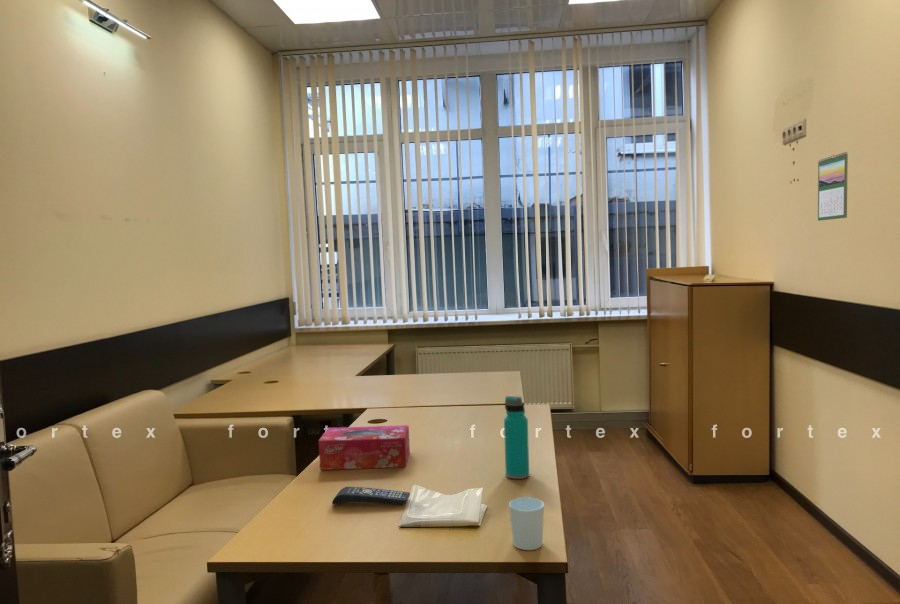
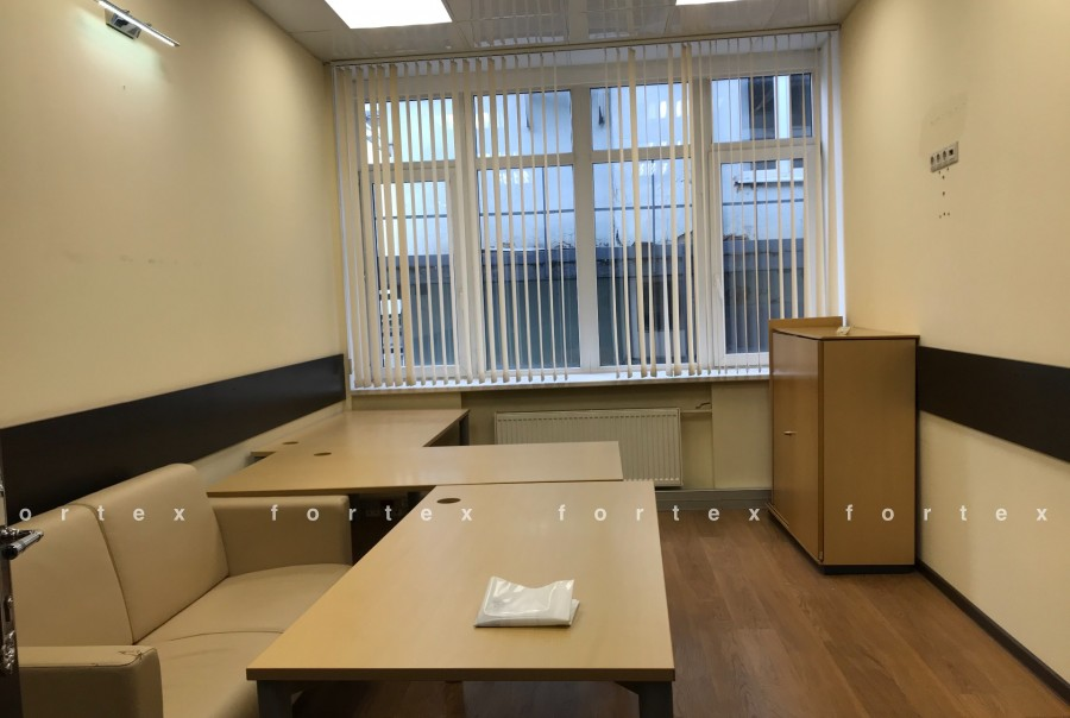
- cup (526, 523)
- remote control (371, 496)
- water bottle (516, 436)
- calendar (832, 187)
- tissue box (365, 446)
